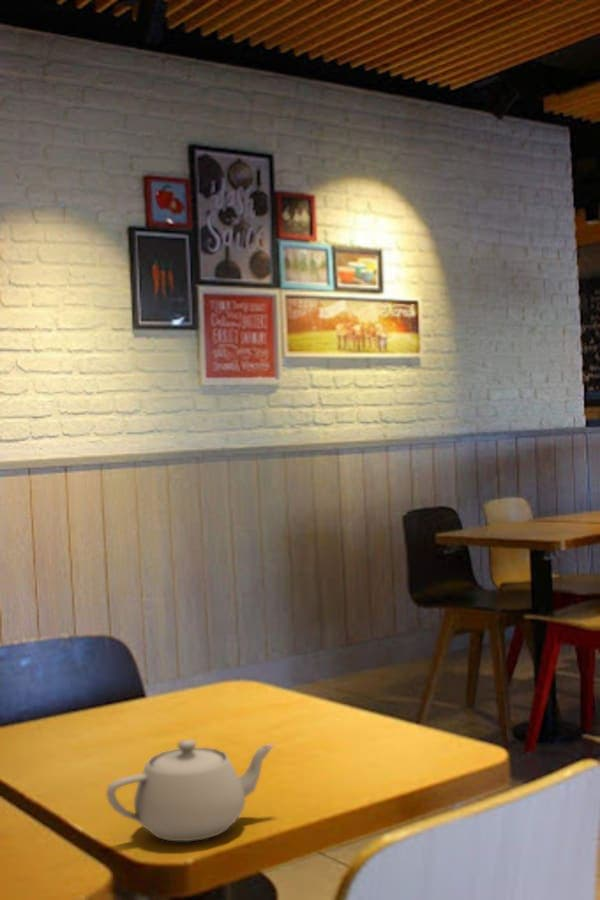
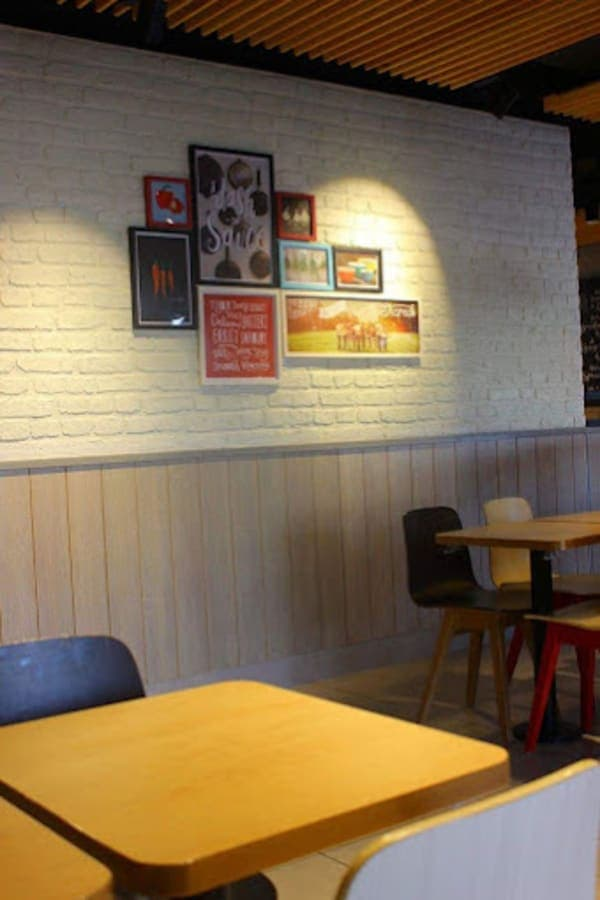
- teapot (194, 783)
